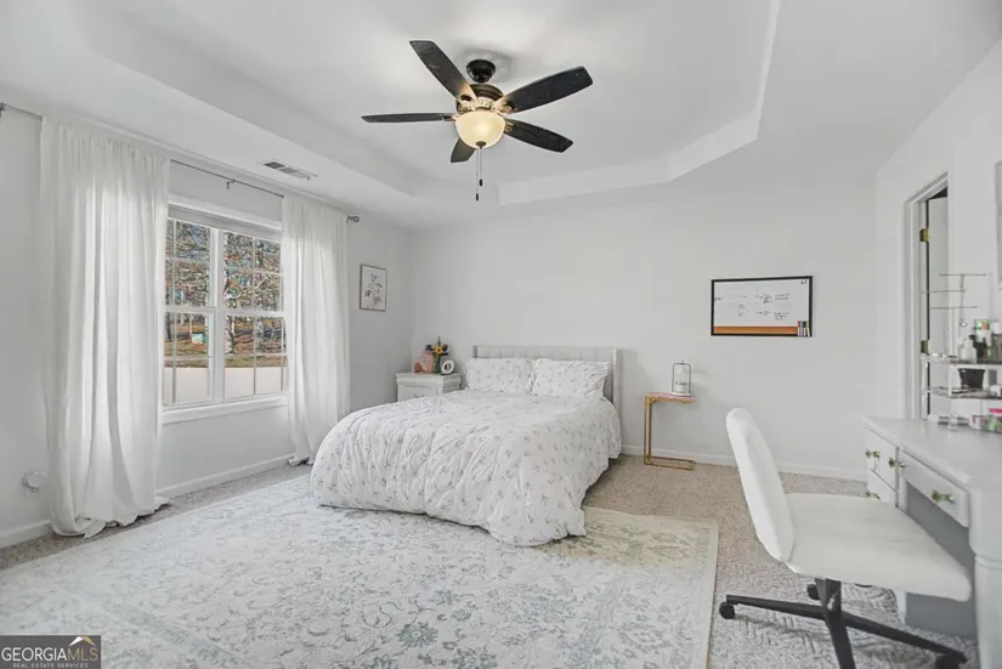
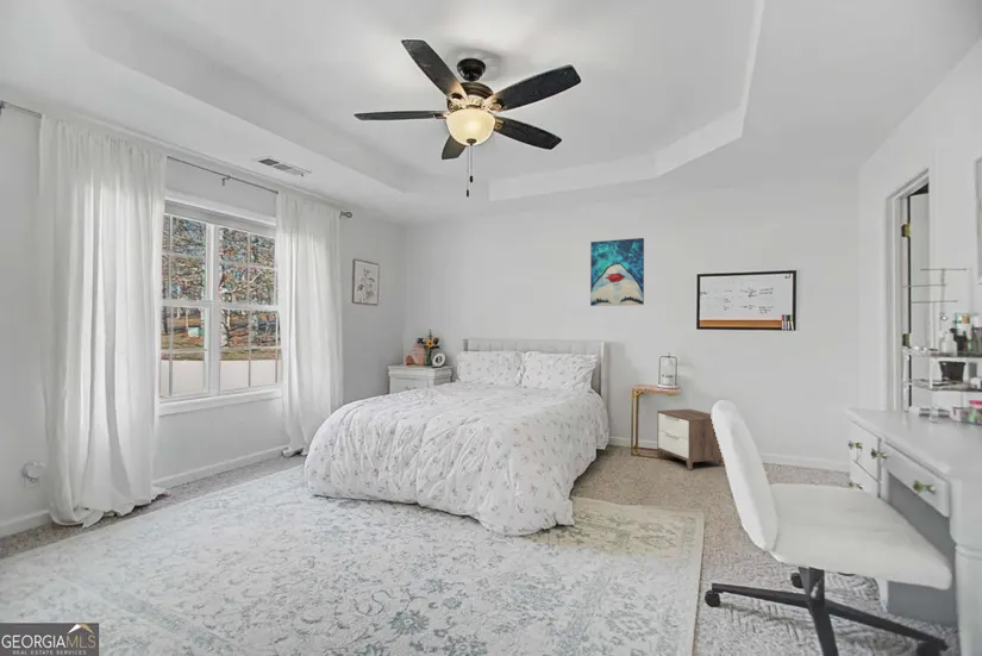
+ nightstand (689, 437)
+ wall art (617, 273)
